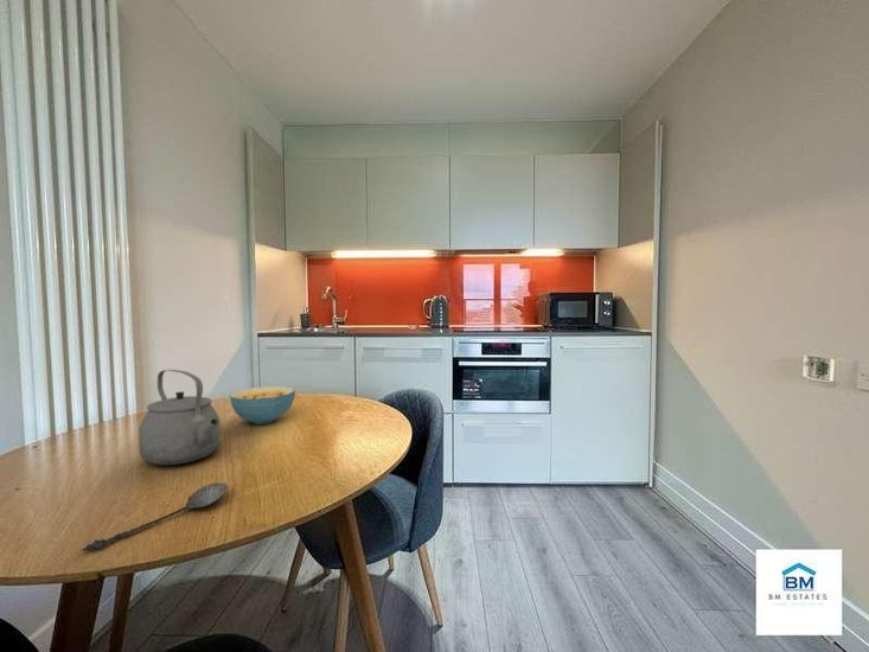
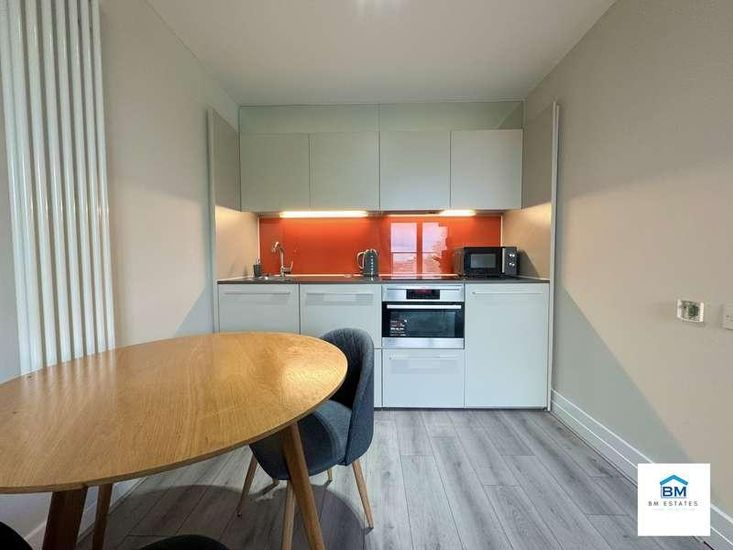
- tea kettle (186, 415)
- cereal bowl (263, 407)
- spoon (164, 516)
